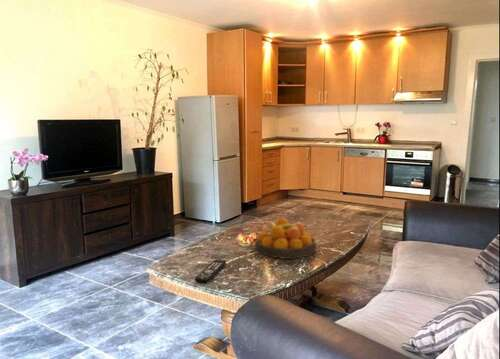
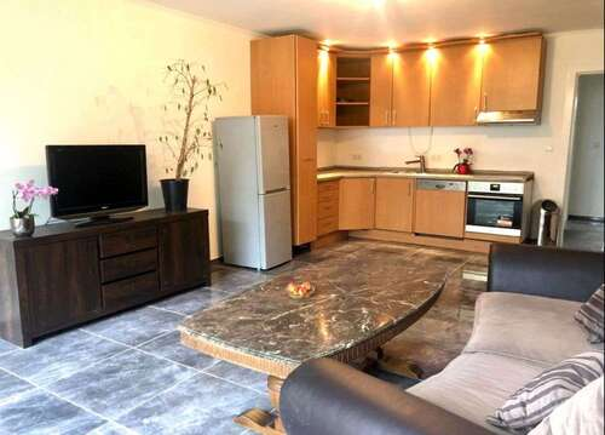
- remote control (211, 271)
- fruit bowl (285, 235)
